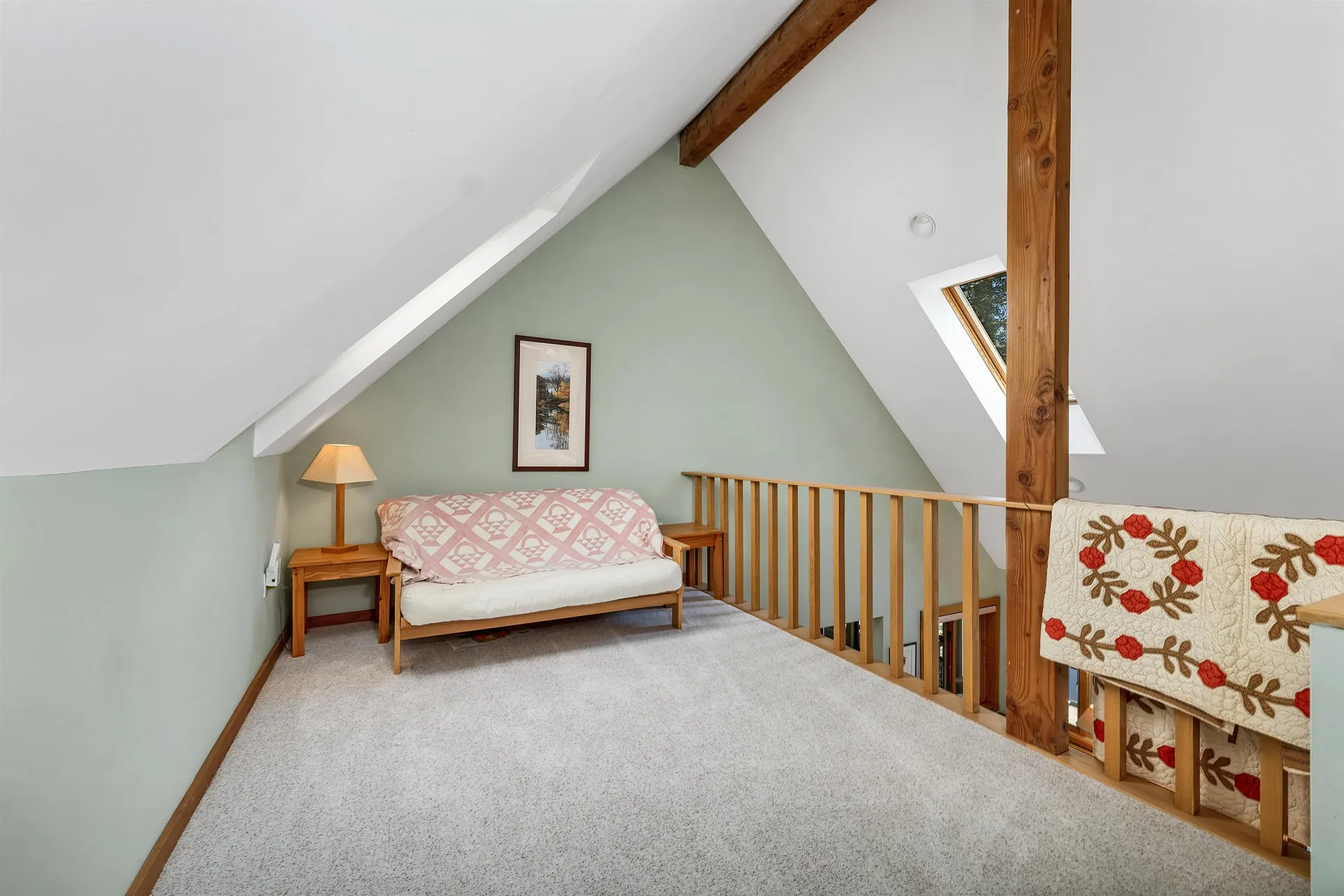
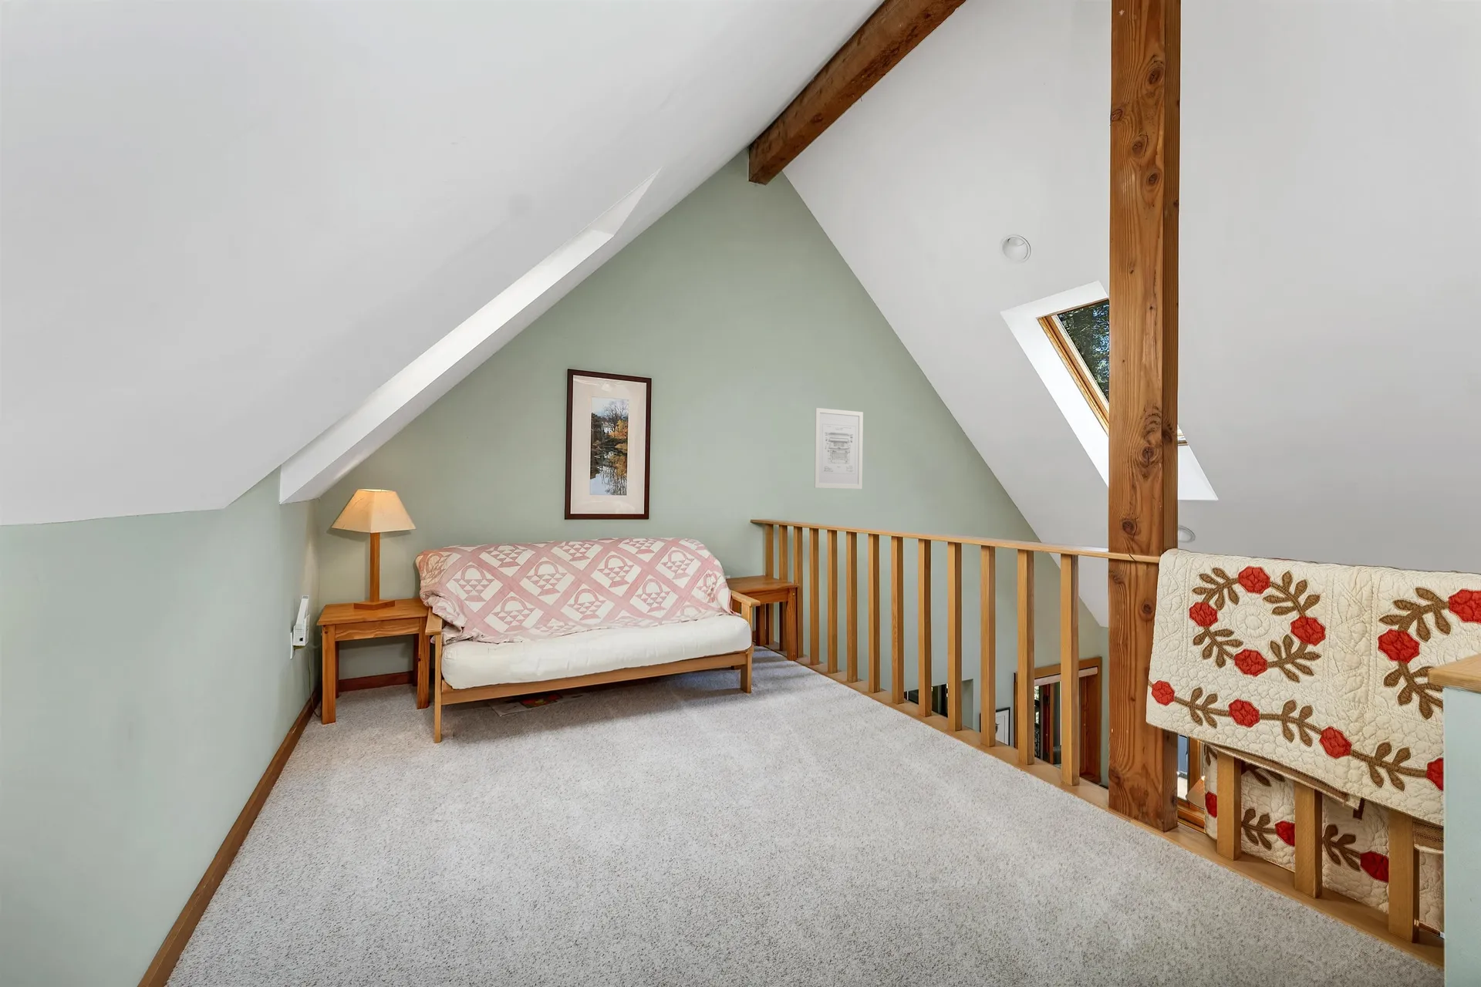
+ wall art (839, 448)
